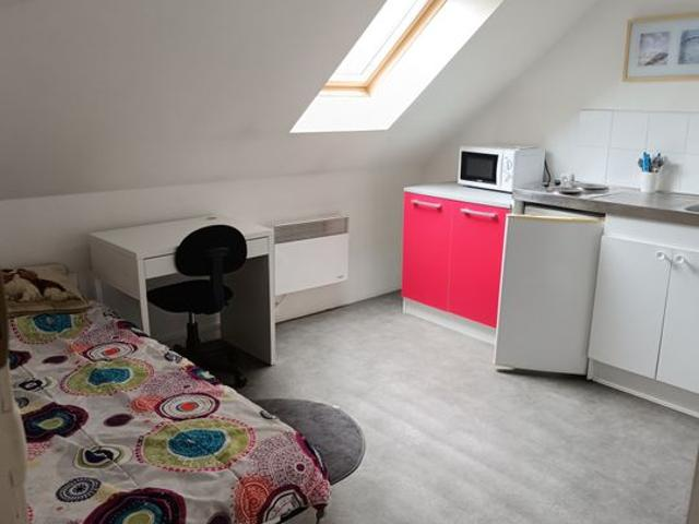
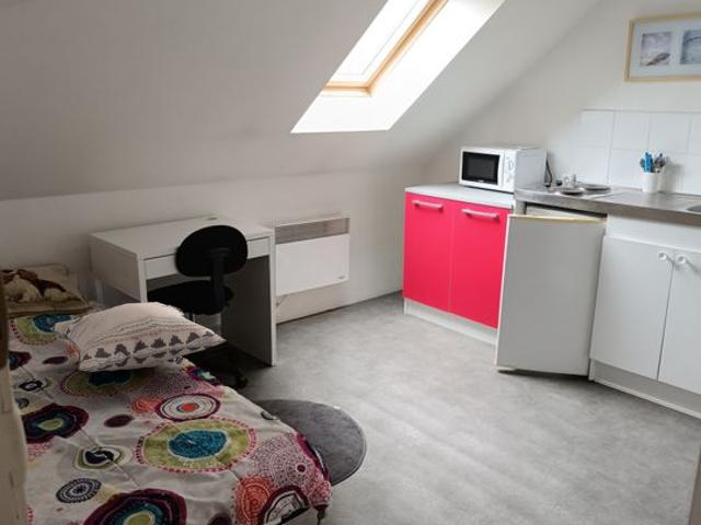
+ decorative pillow (135, 334)
